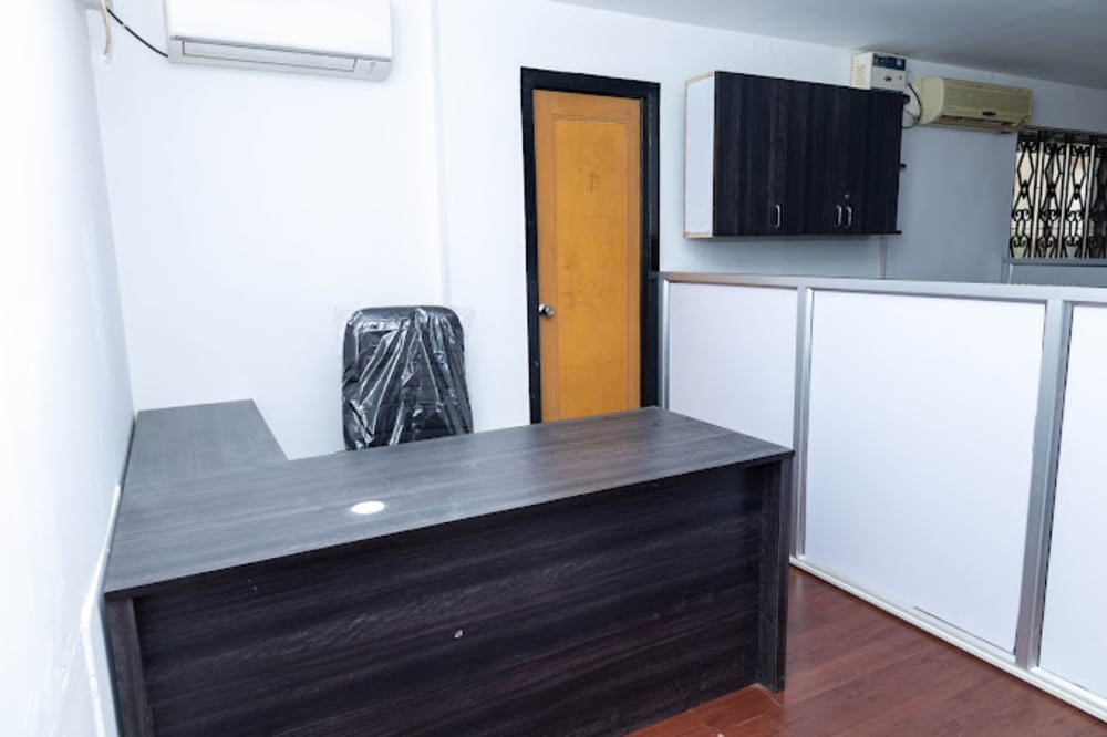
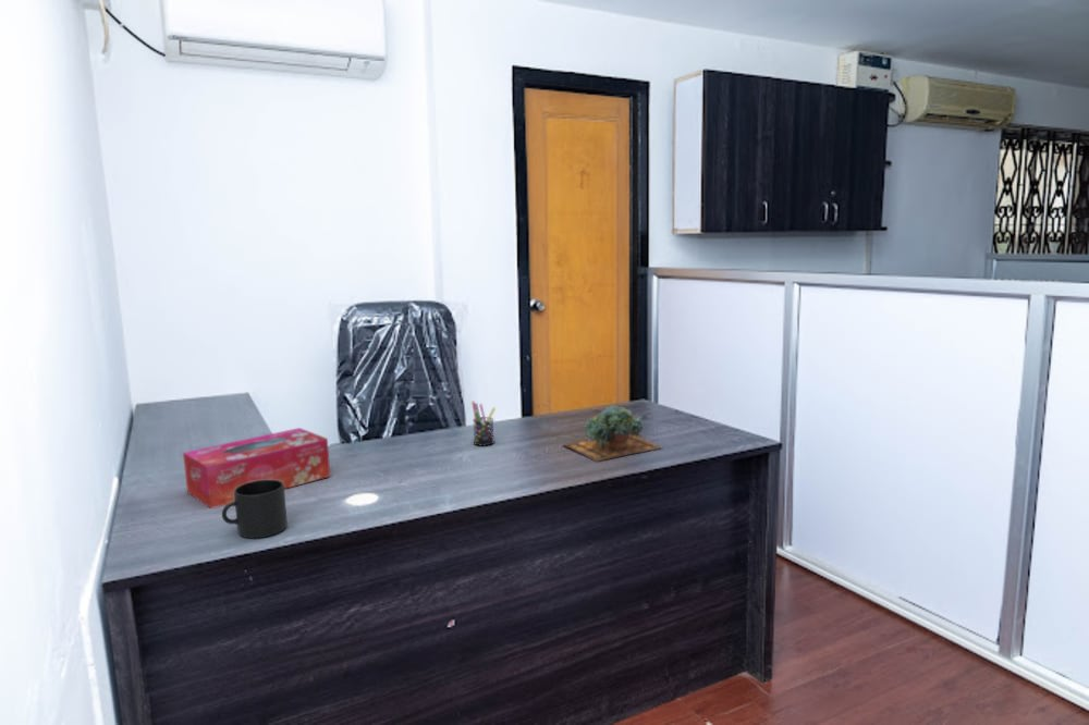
+ mug (254, 509)
+ pen holder (480, 422)
+ succulent plant (612, 426)
+ tissue box (258, 465)
